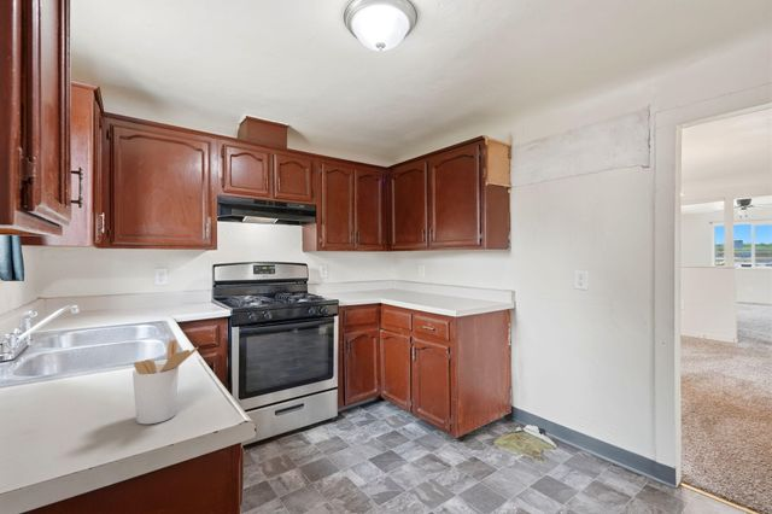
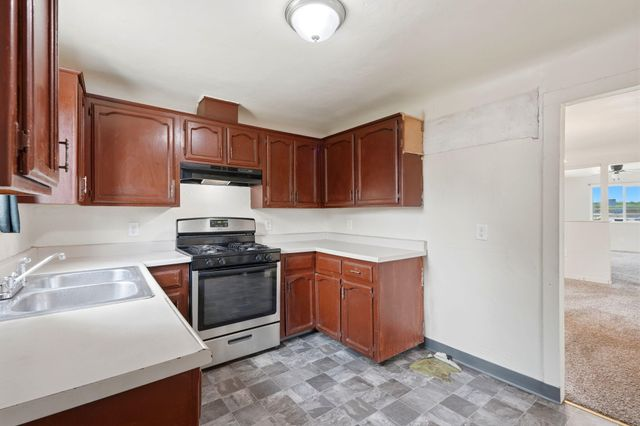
- utensil holder (165, 380)
